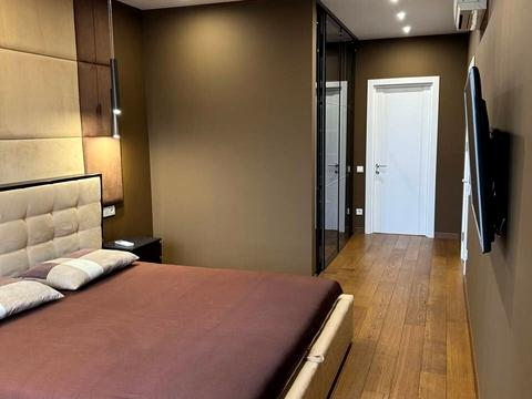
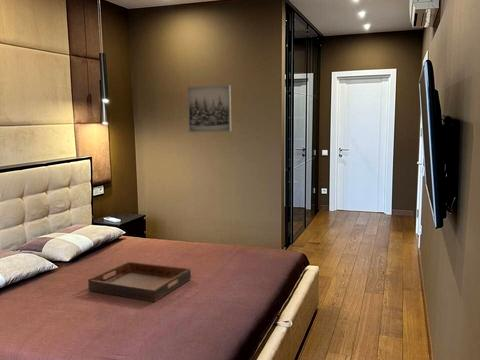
+ wall art (209, 109)
+ serving tray (140, 279)
